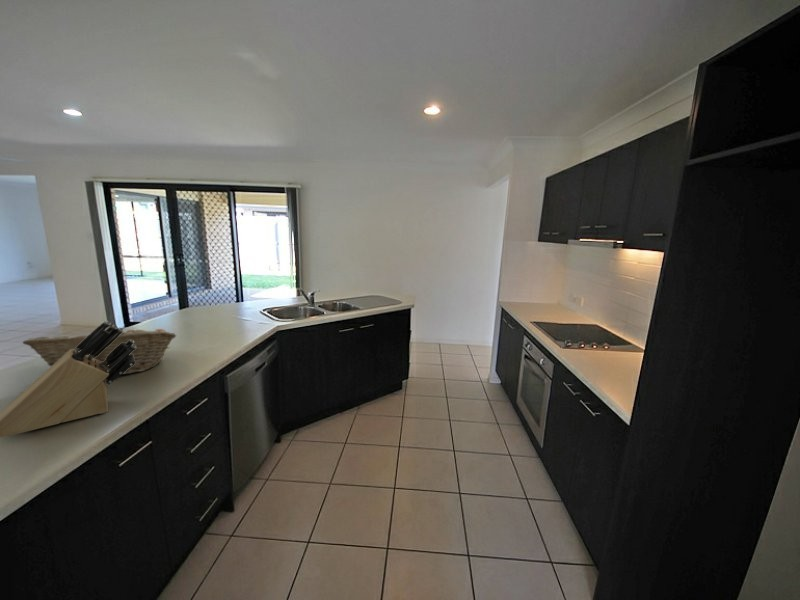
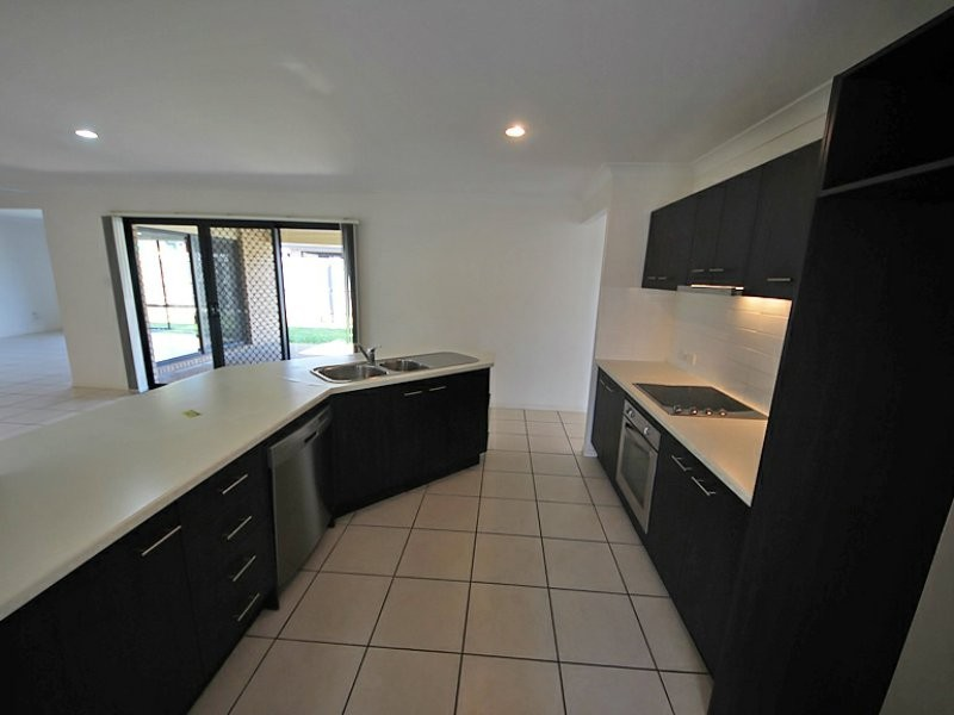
- fruit basket (108, 346)
- knife block (68, 371)
